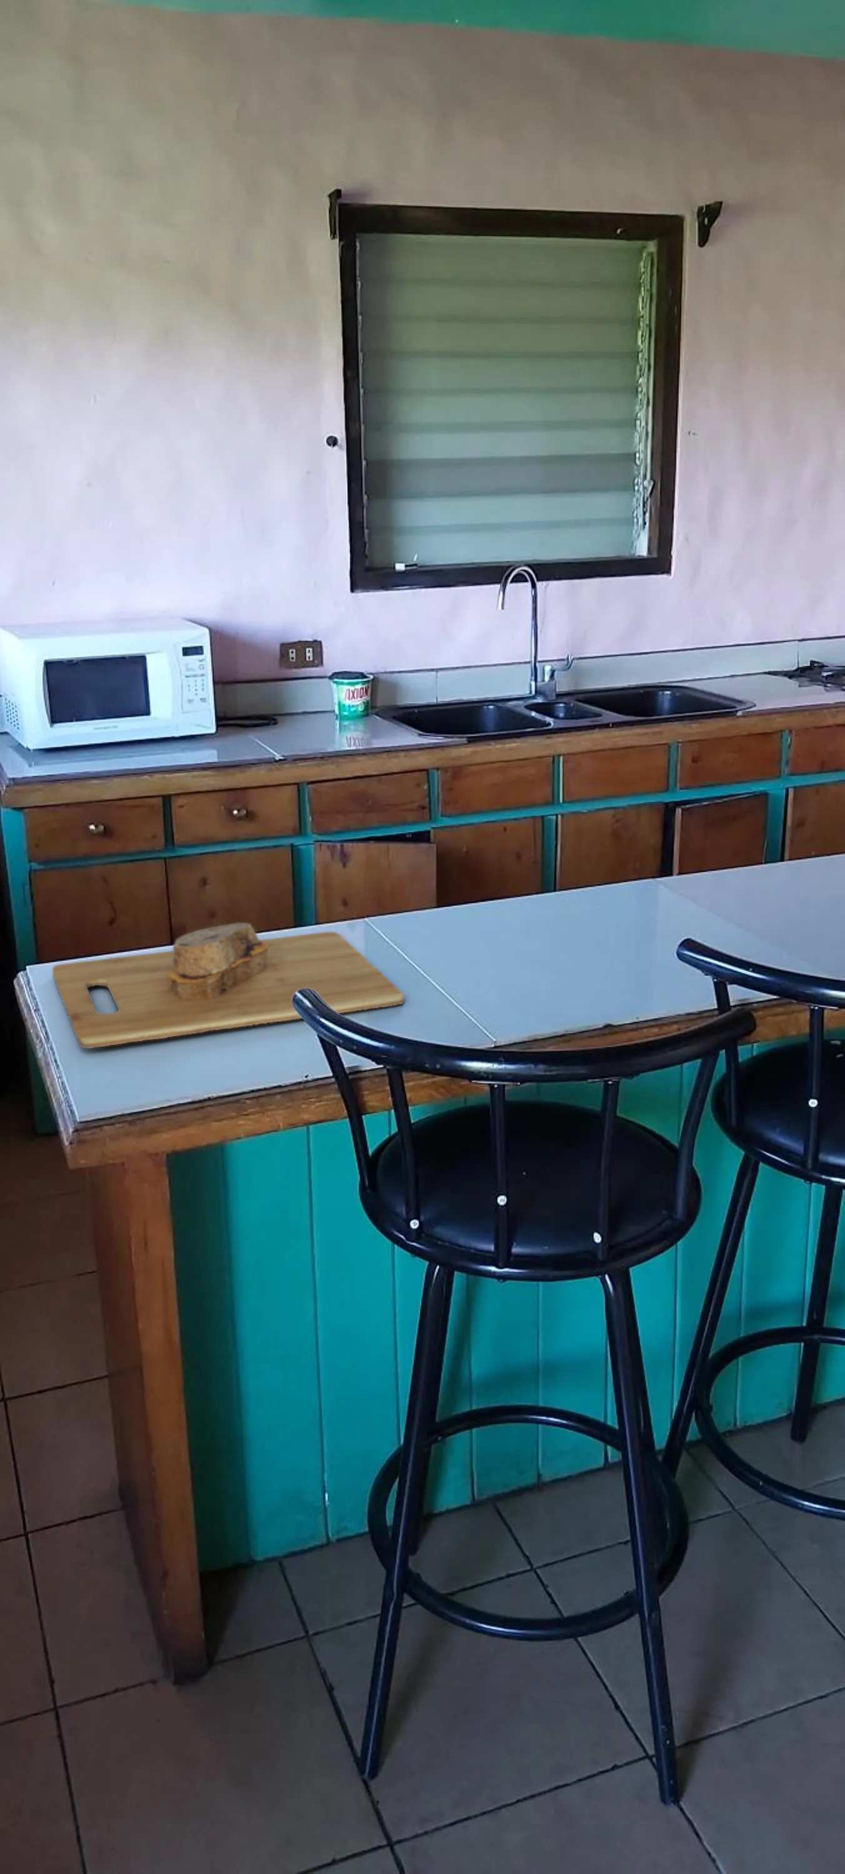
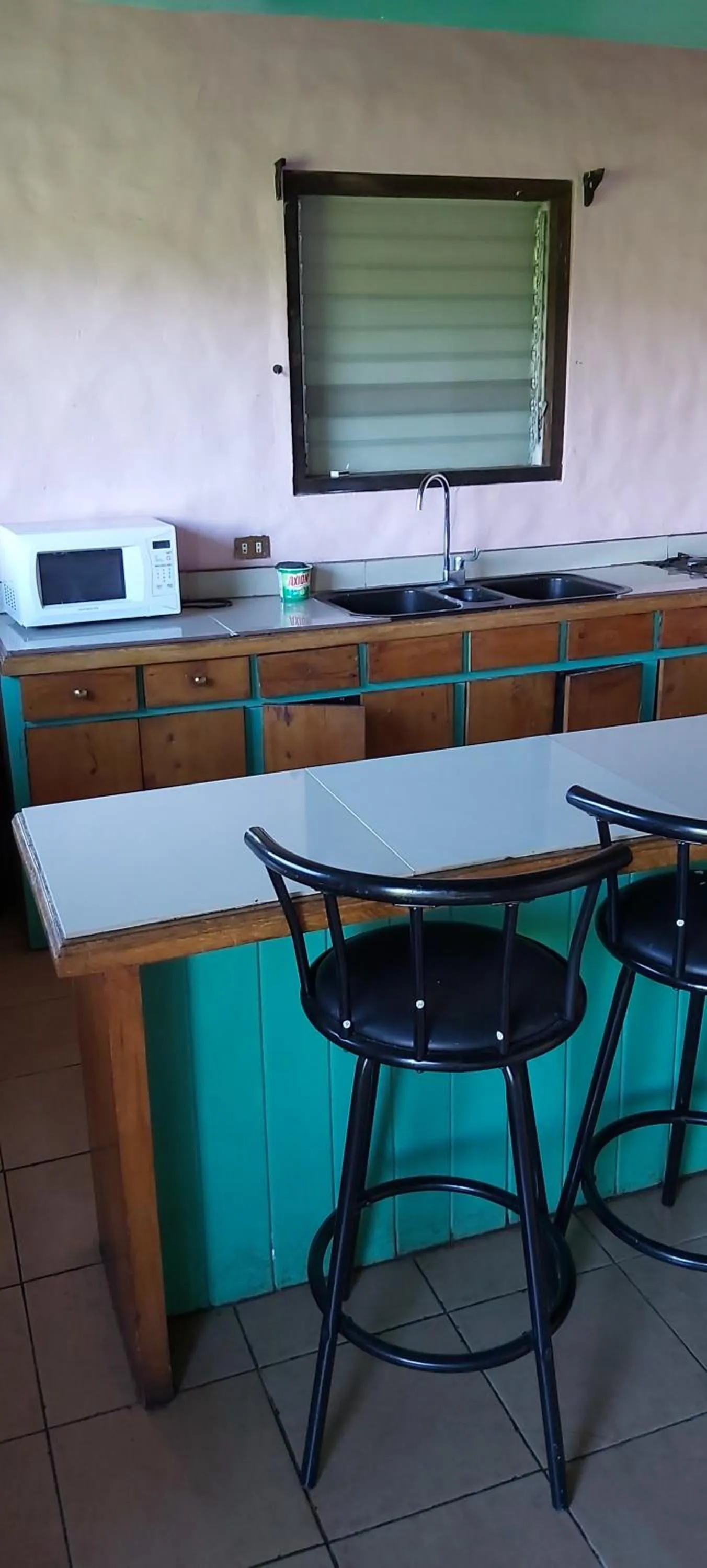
- cutting board (221, 959)
